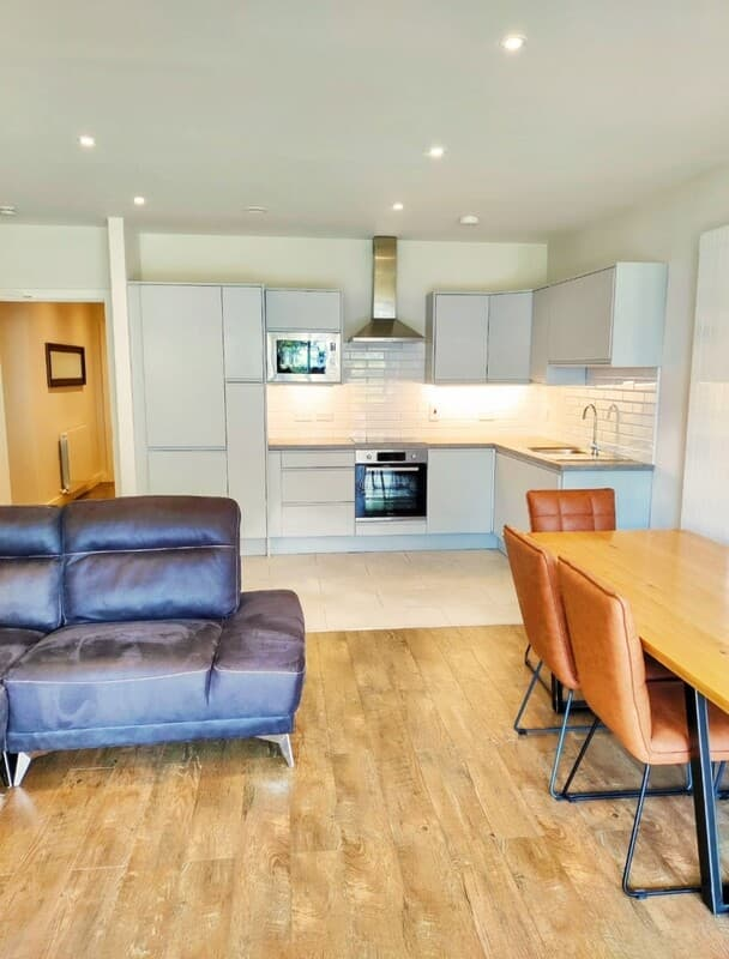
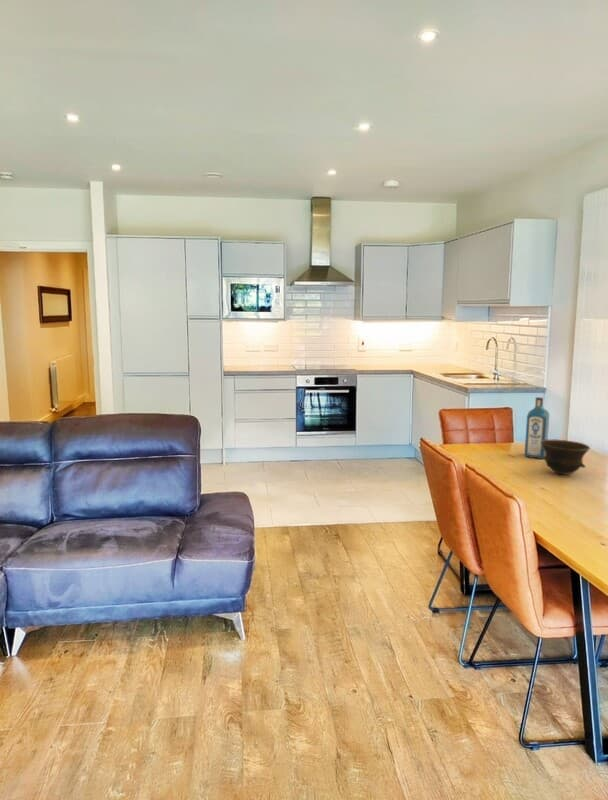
+ bowl (563, 458)
+ liquor (537, 427)
